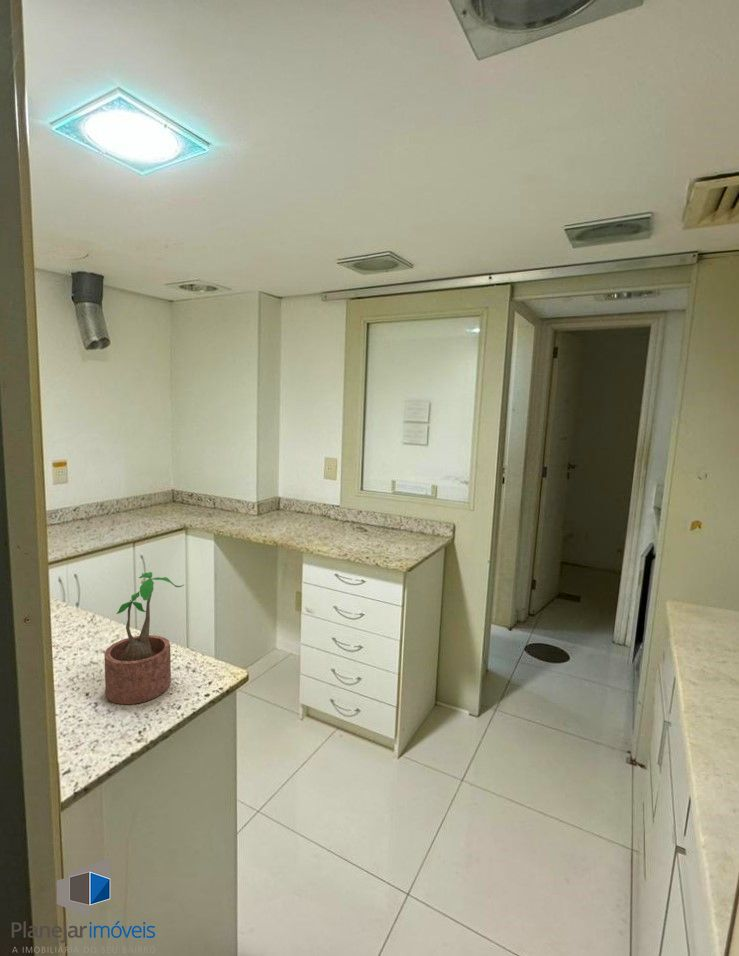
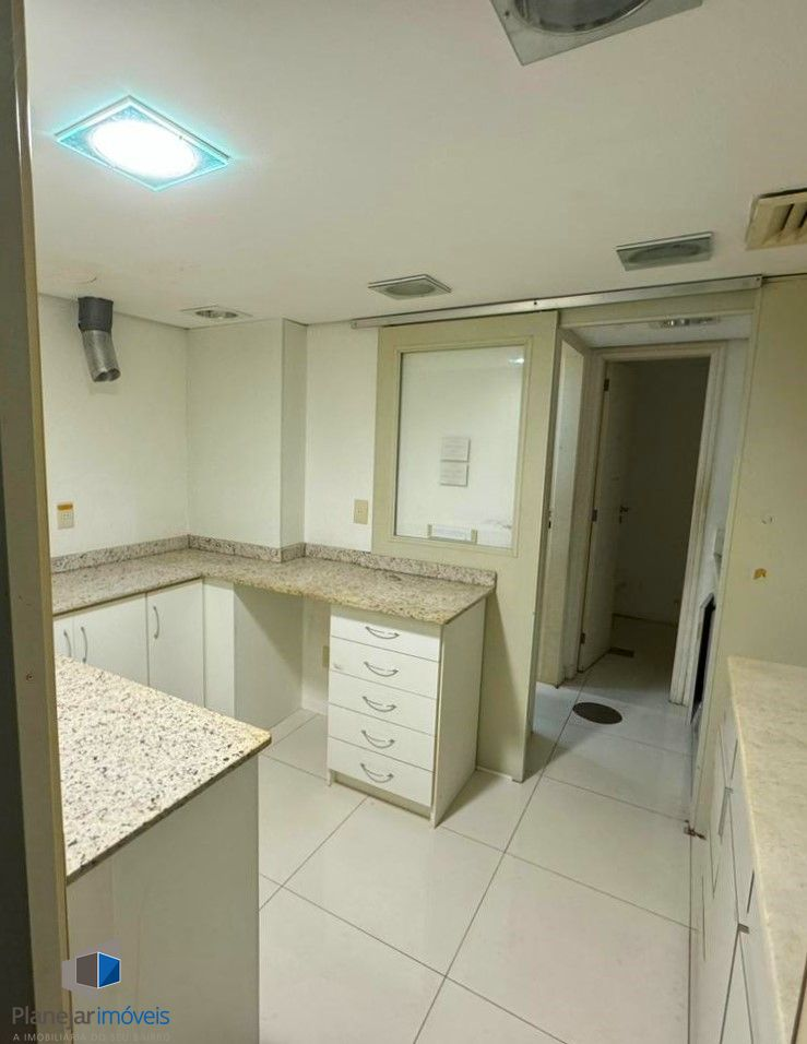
- potted plant (146, 631)
